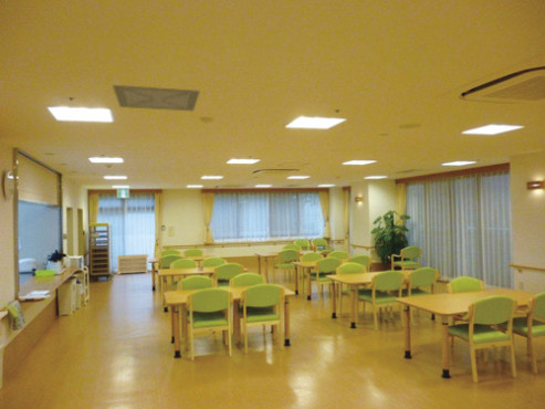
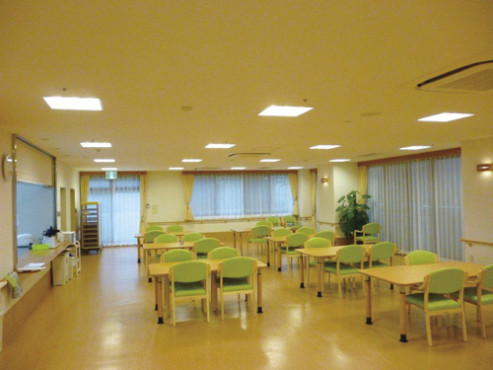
- bench (133, 264)
- ceiling vent (157, 98)
